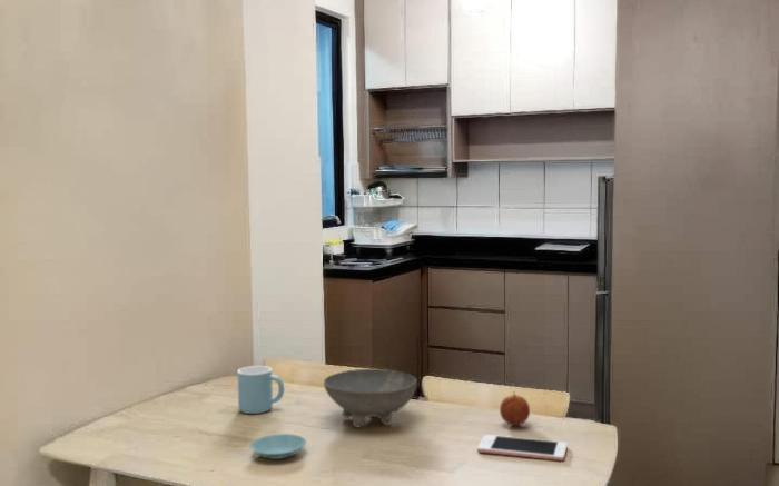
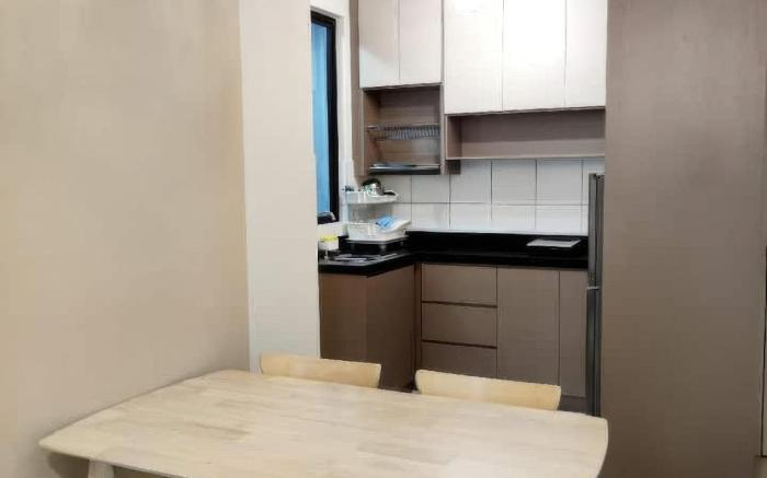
- mug (262, 389)
- fruit (514, 408)
- saucer (278, 448)
- cell phone (522, 447)
- bowl (371, 399)
